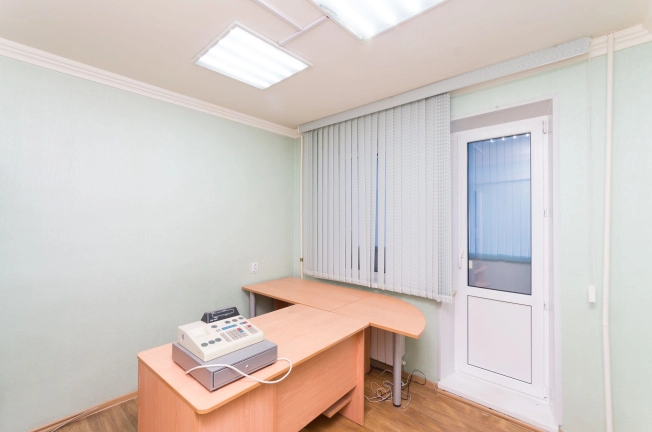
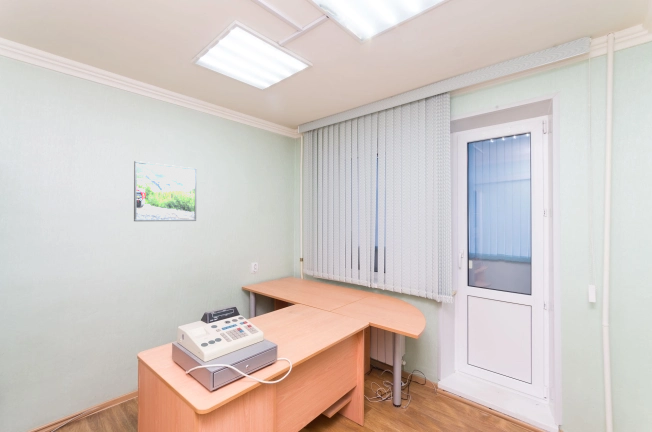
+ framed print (167, 193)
